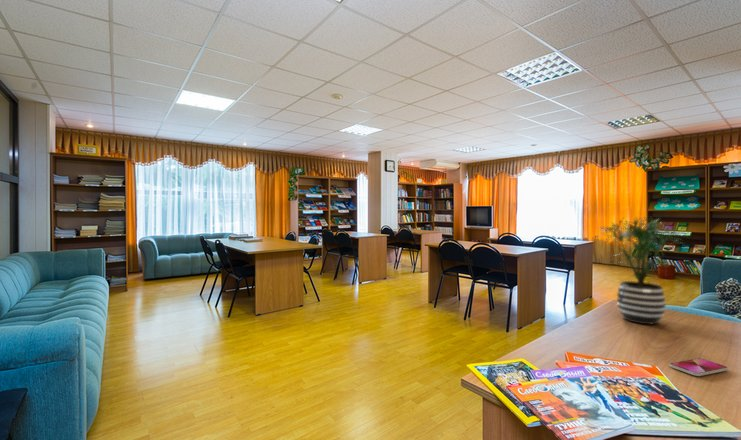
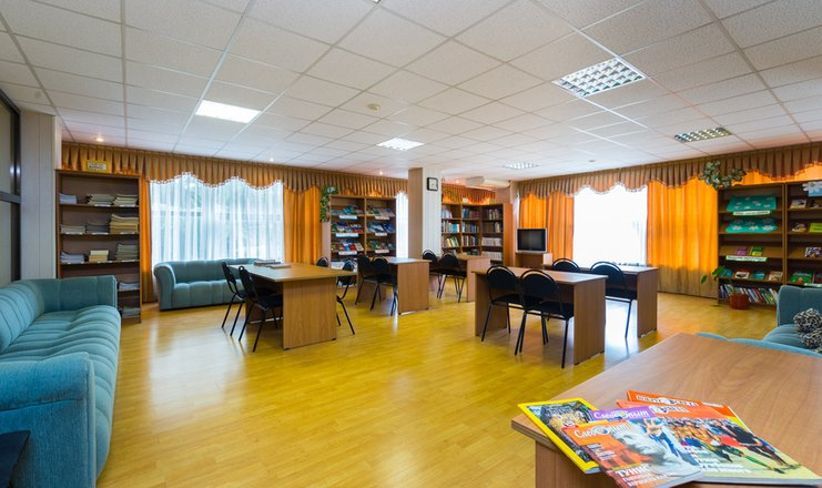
- potted plant (639, 267)
- smartphone (698, 366)
